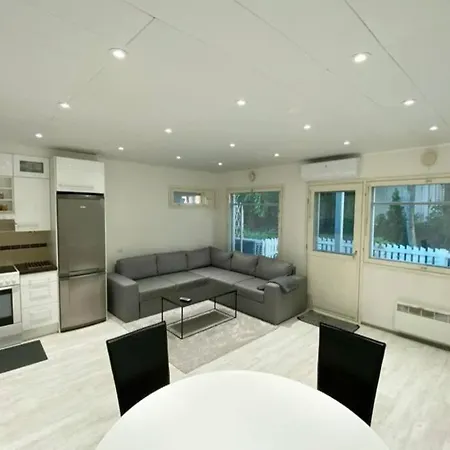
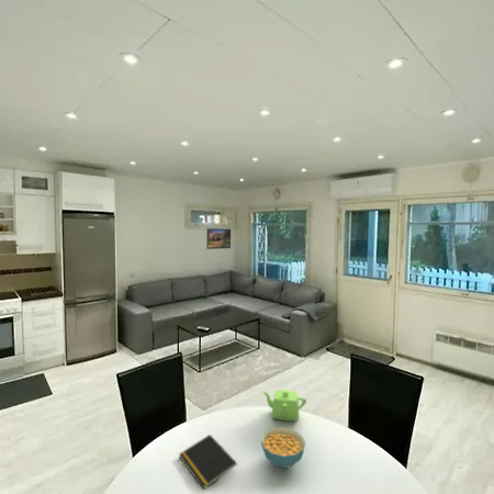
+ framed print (218, 238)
+ teapot (283, 404)
+ notepad (206, 459)
+ cereal bowl (282, 451)
